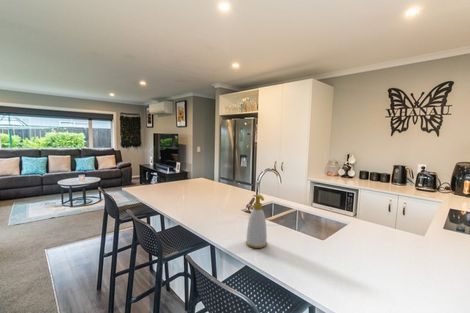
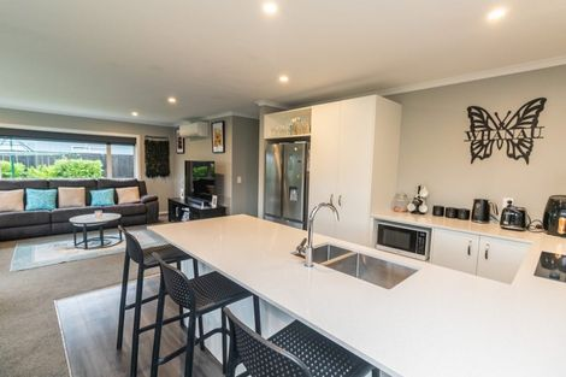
- soap bottle (257, 219)
